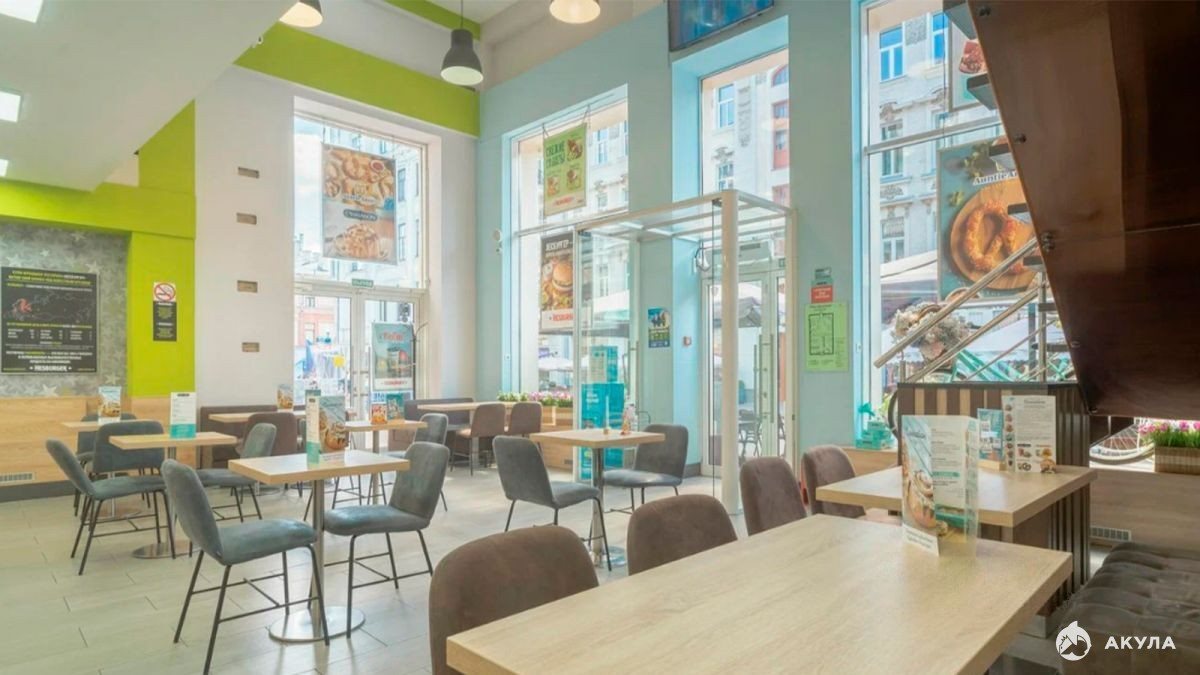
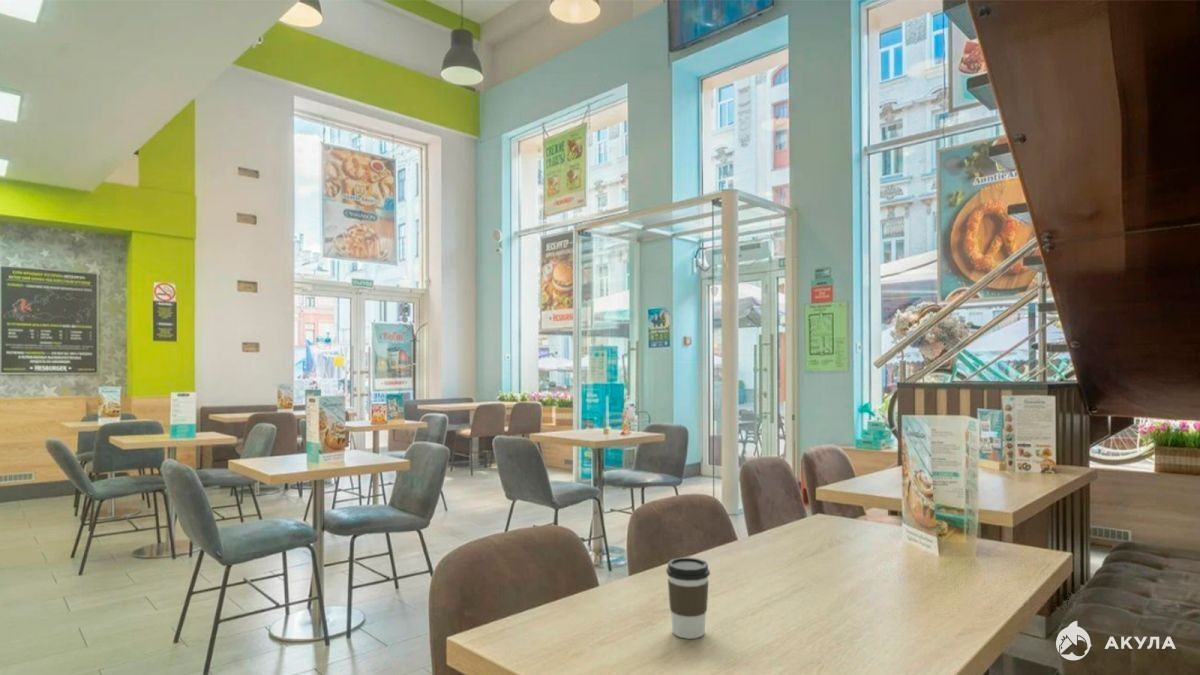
+ coffee cup (688, 597)
